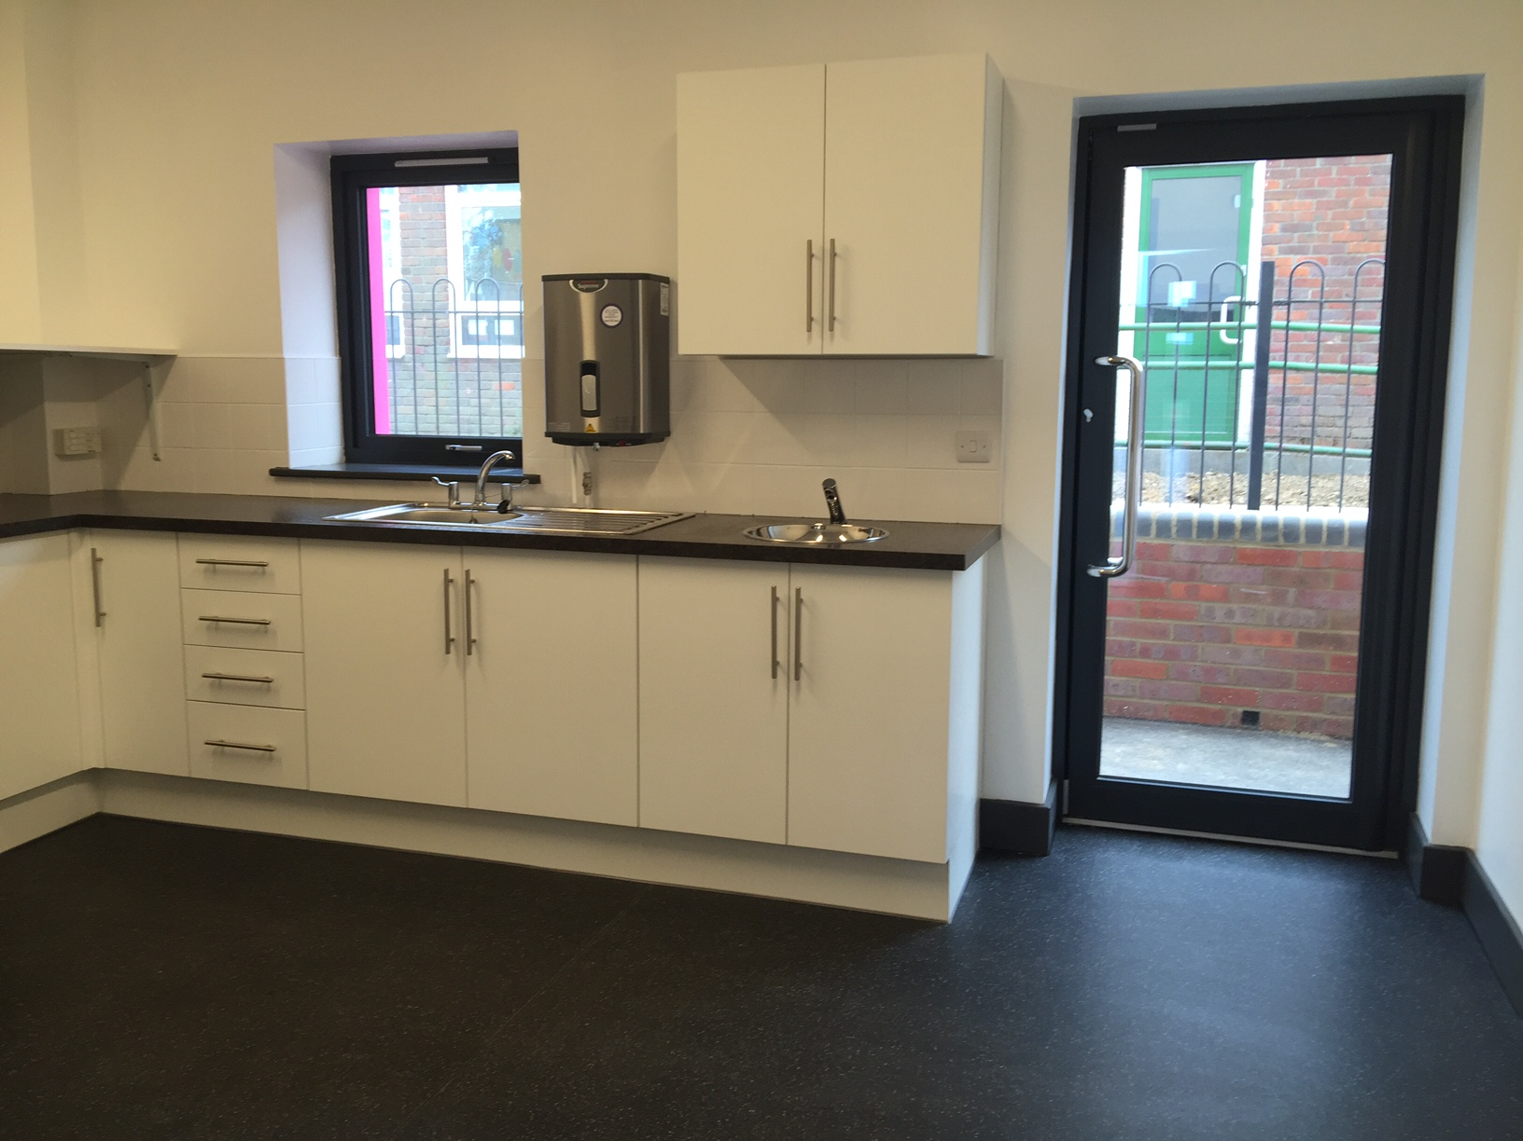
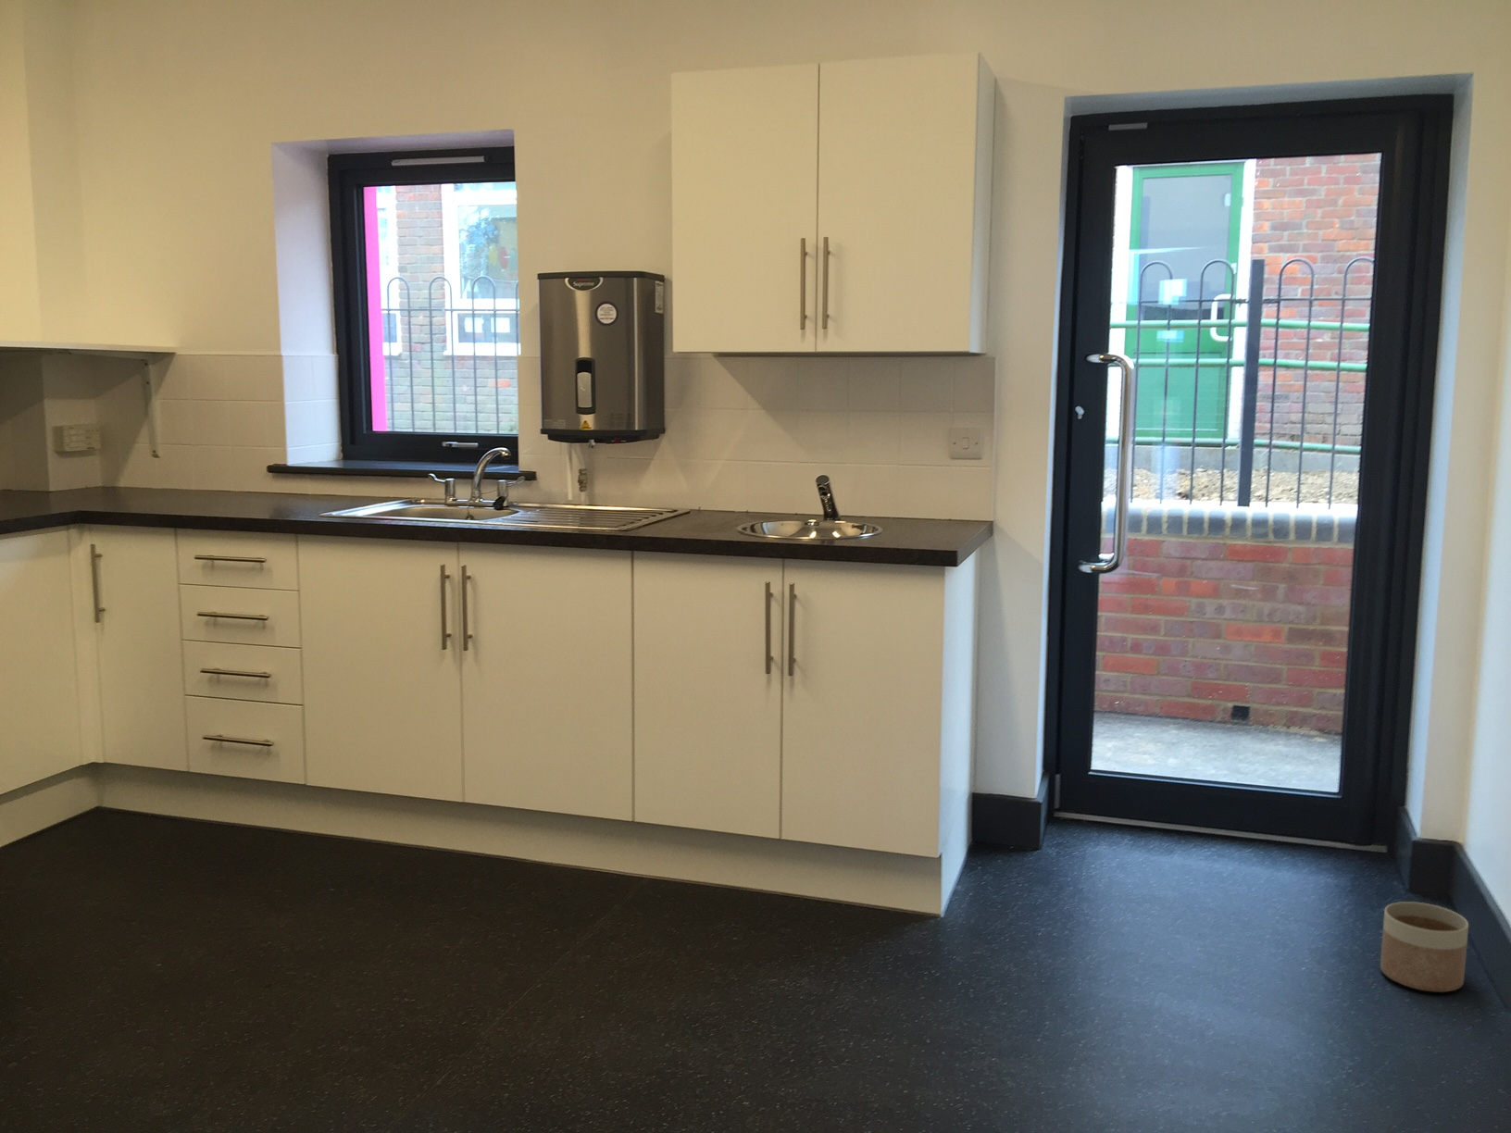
+ planter (1423, 947)
